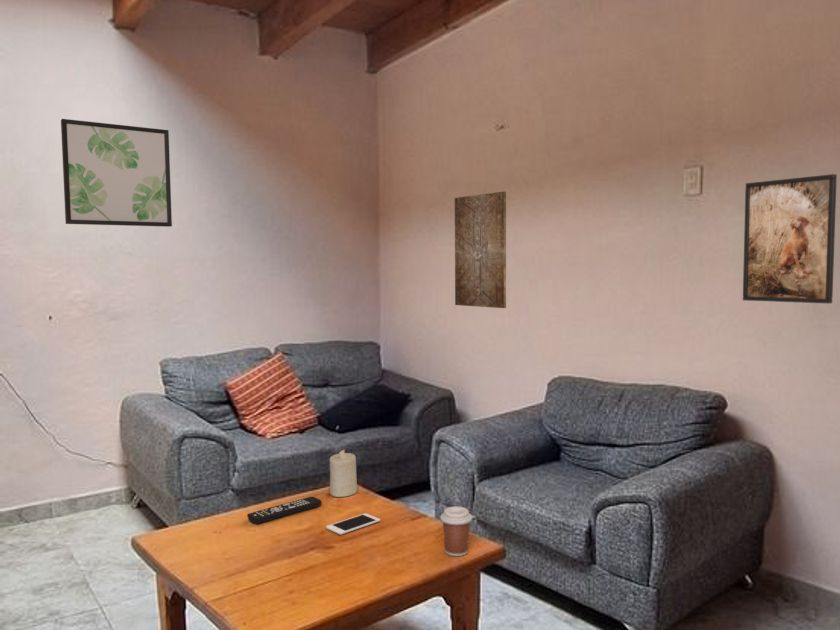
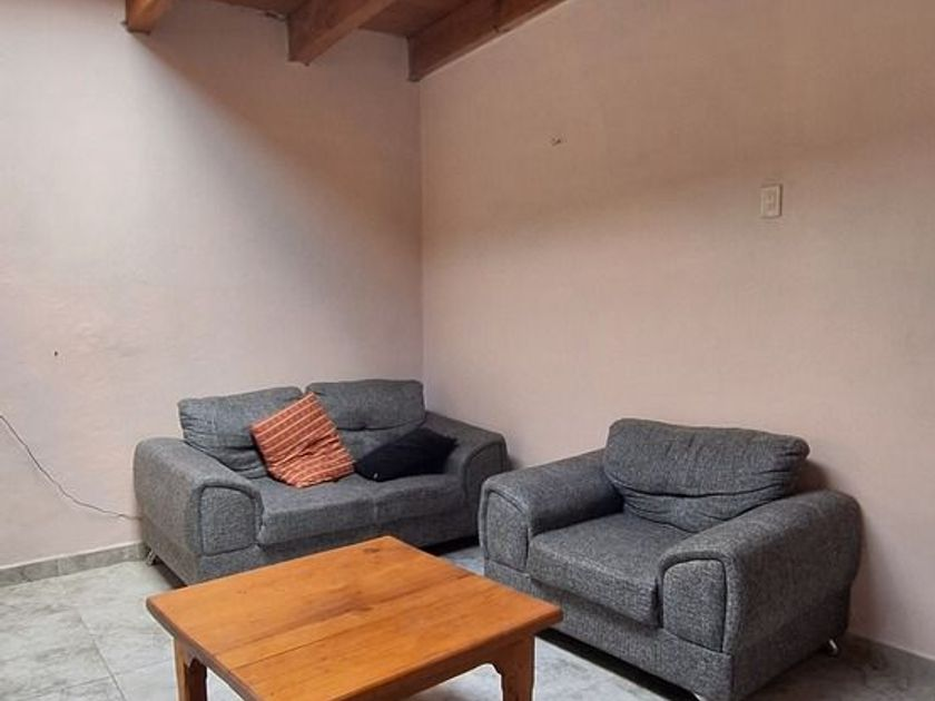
- wall art (479, 251)
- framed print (787, 240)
- cell phone (353, 523)
- wall art (118, 175)
- remote control (285, 509)
- coffee cup (456, 531)
- candle (343, 471)
